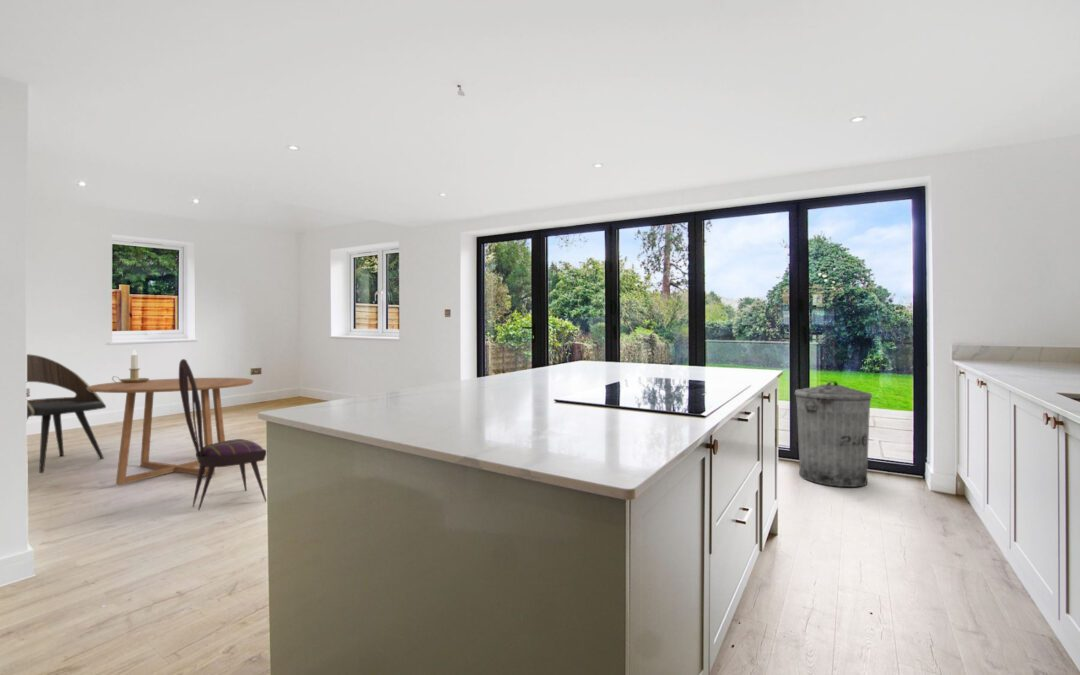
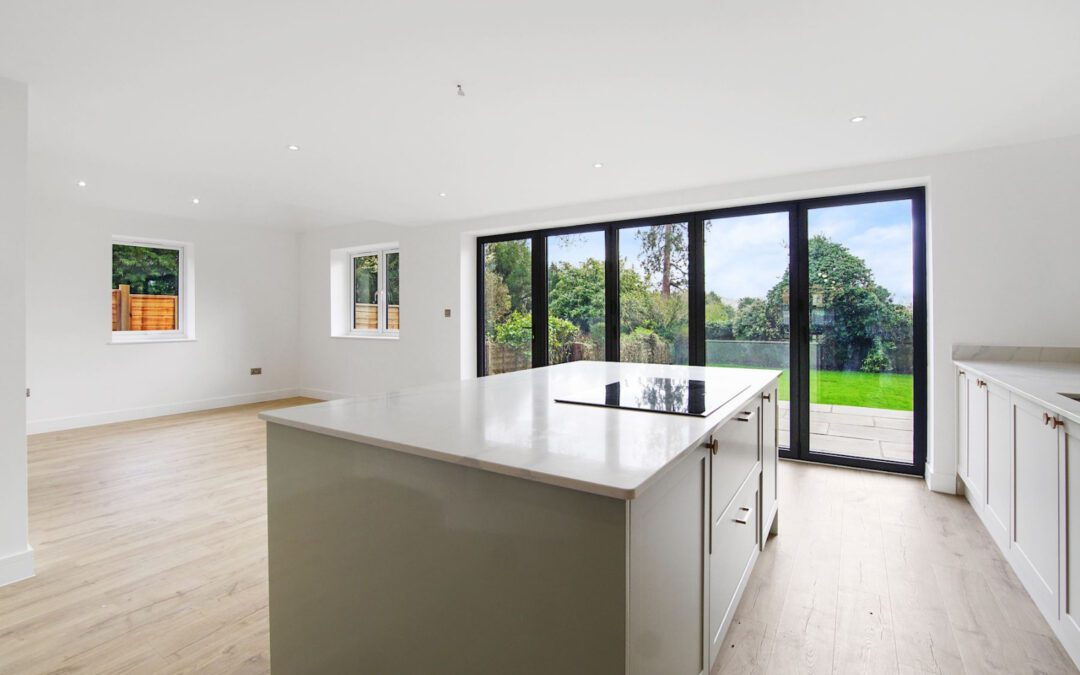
- trash can (832, 430)
- dining table (151, 422)
- dining chair (51, 409)
- candlestick (131, 365)
- dining chair (223, 441)
